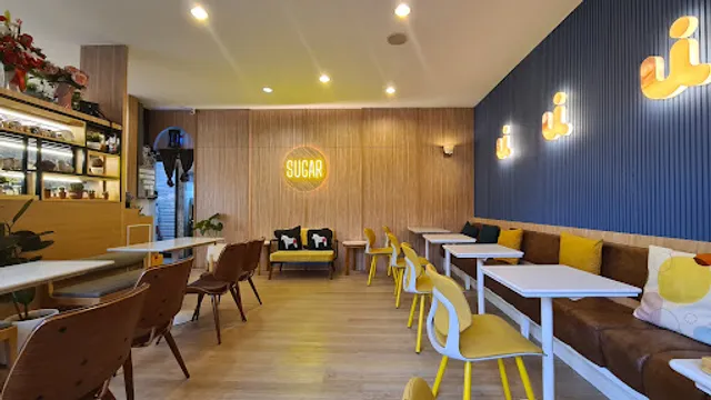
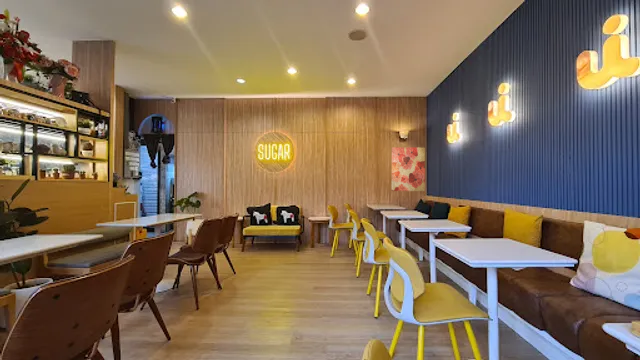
+ wall art (408, 169)
